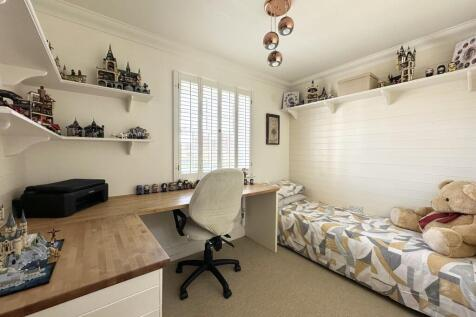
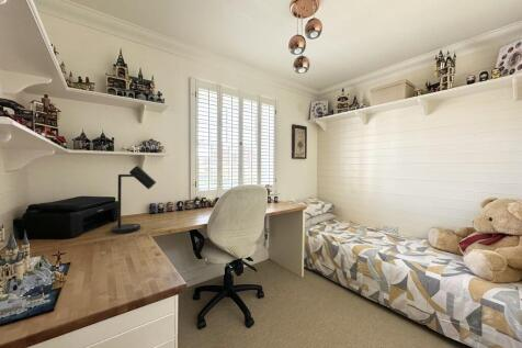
+ desk lamp (120, 197)
